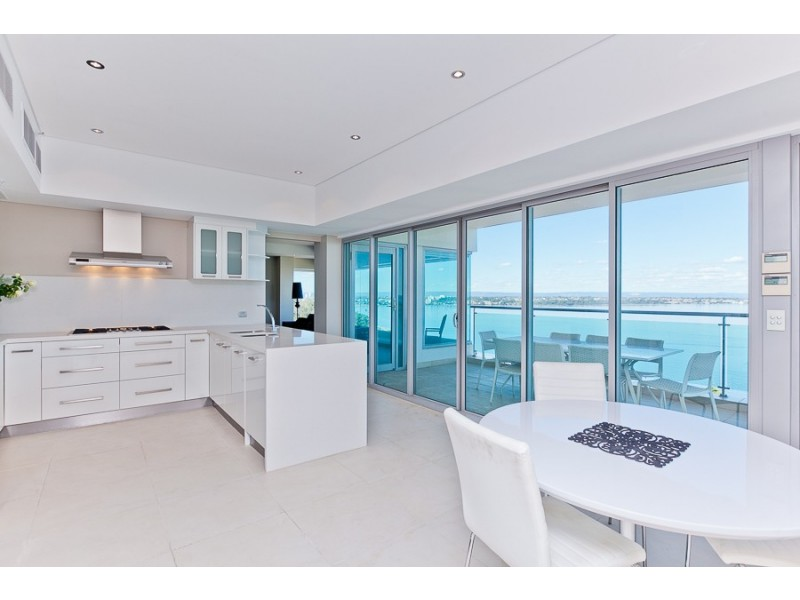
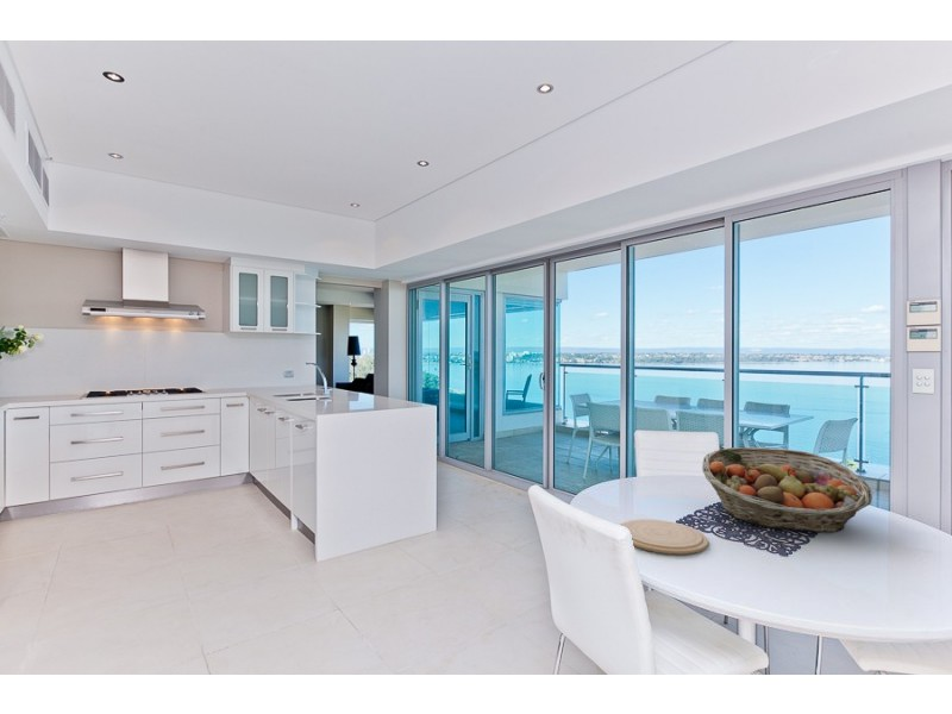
+ plate (660, 534)
+ fruit basket (779, 486)
